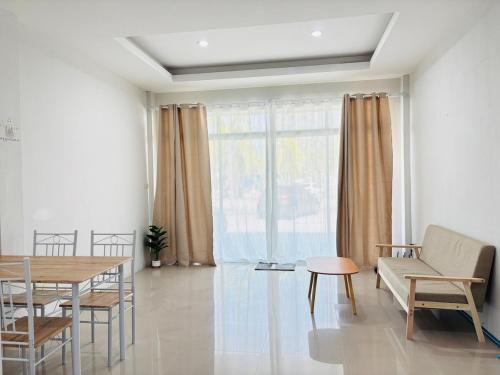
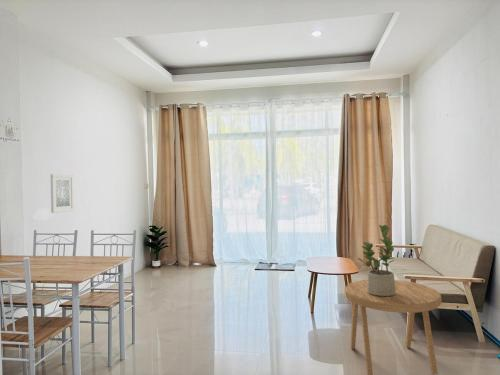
+ side table (391, 311)
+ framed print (62, 193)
+ potted plant (376, 259)
